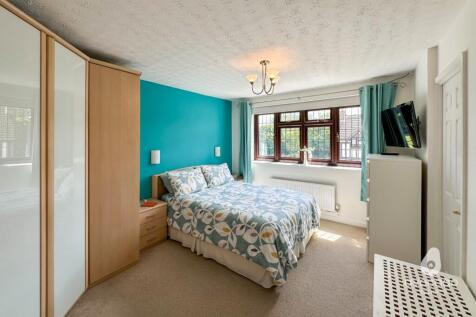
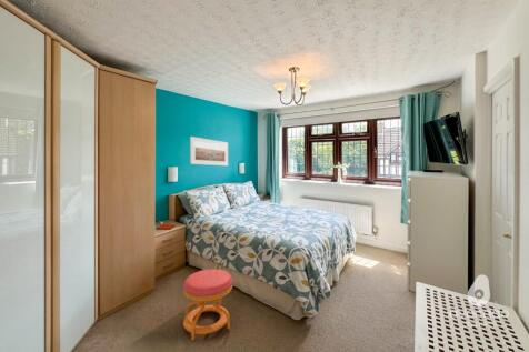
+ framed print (210, 152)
+ stool (207, 299)
